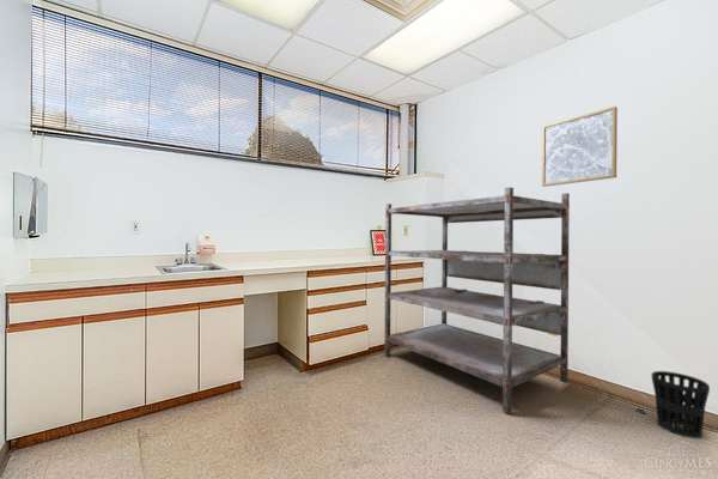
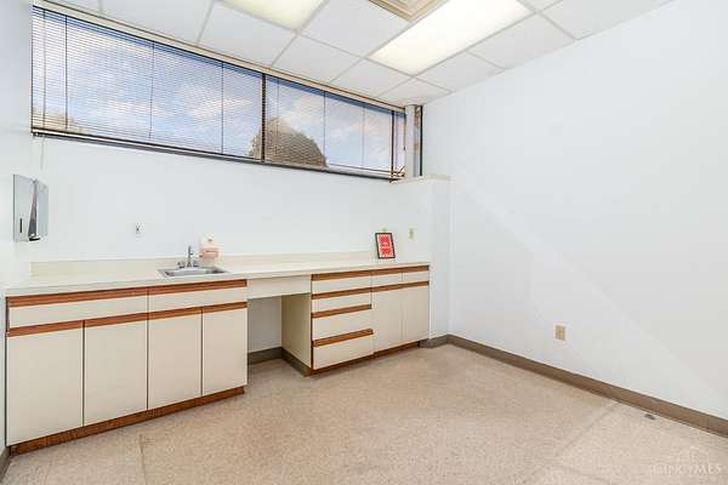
- wastebasket (679, 404)
- wall art (576, 150)
- shelving unit (468, 278)
